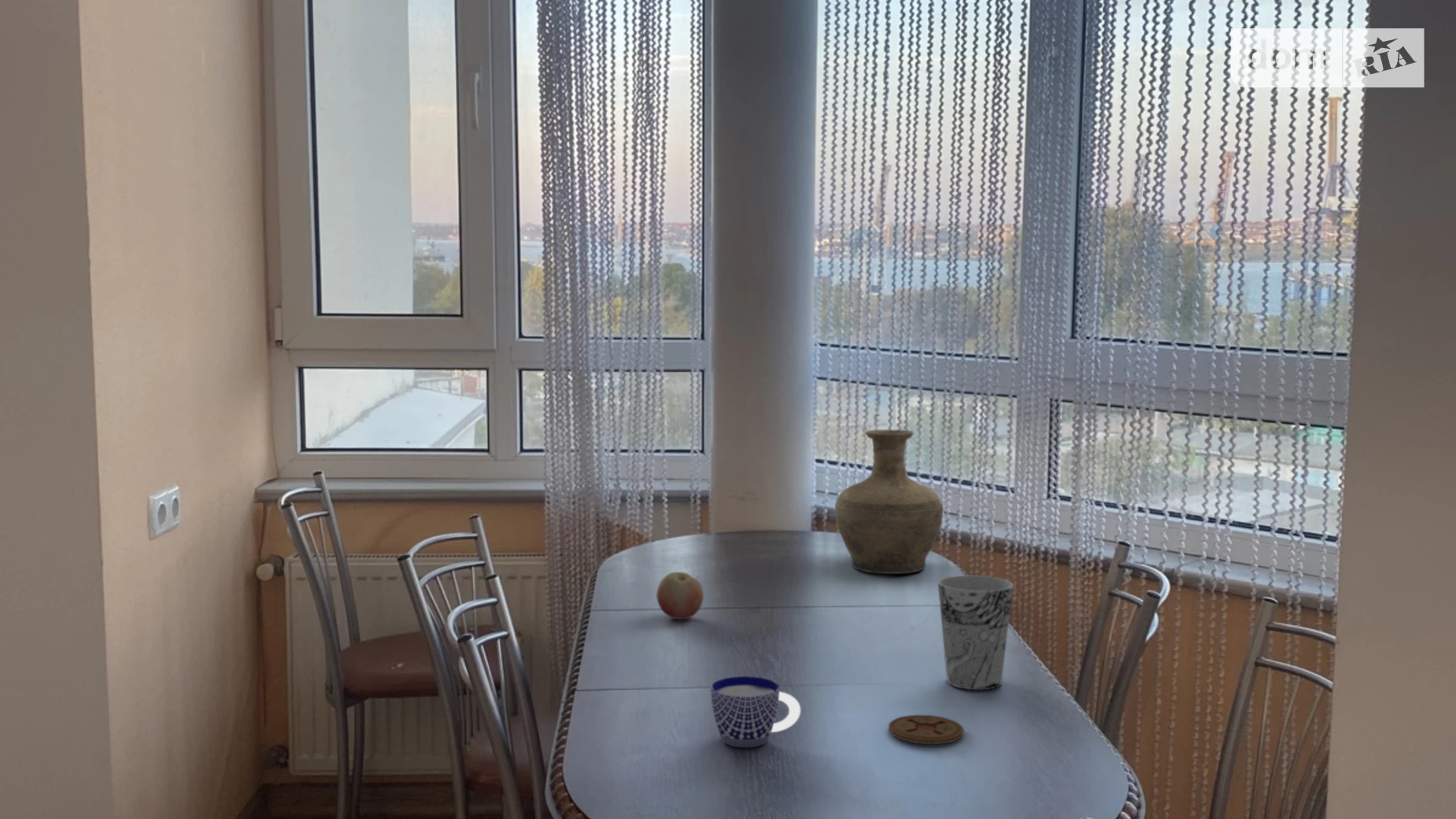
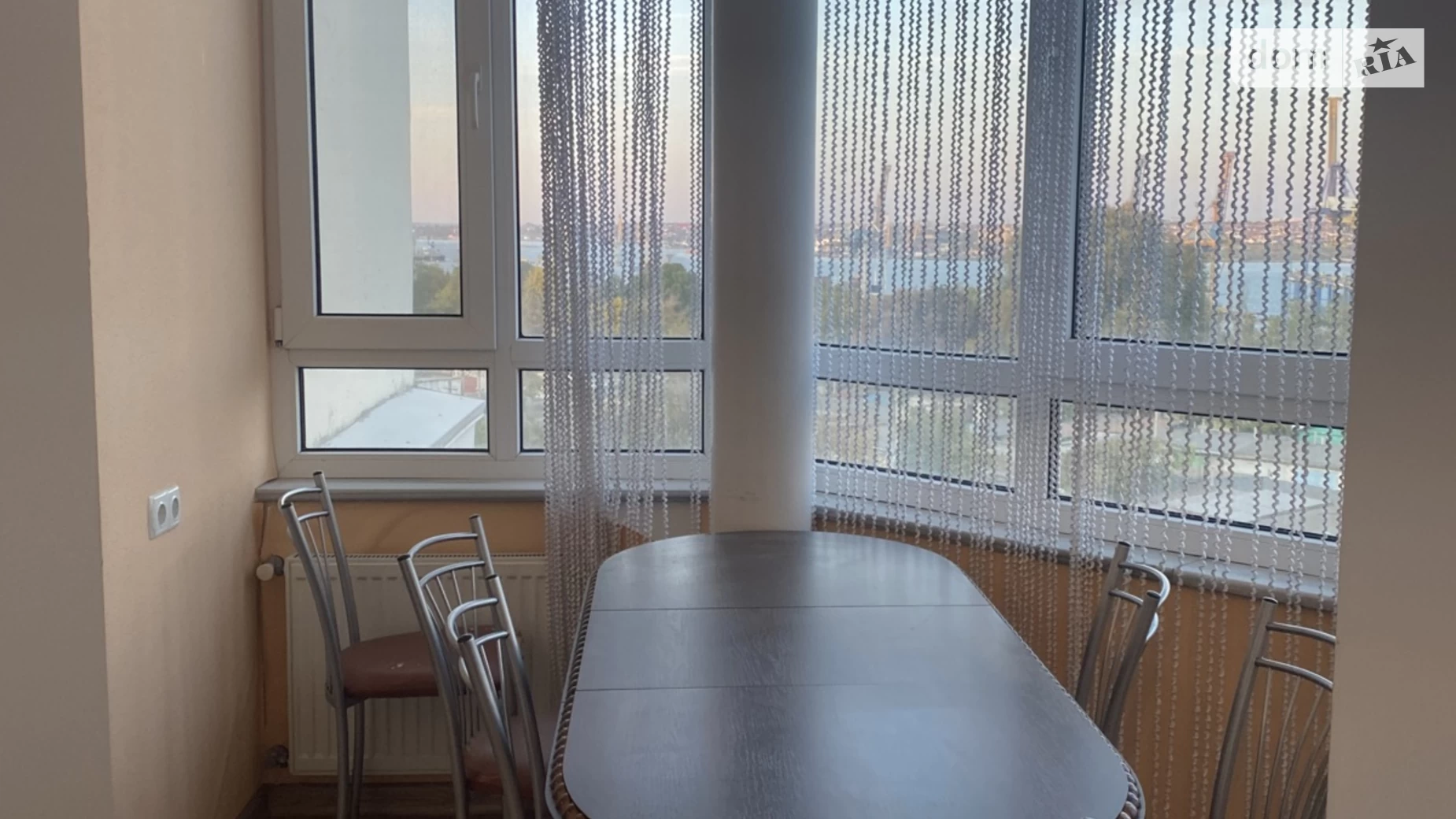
- fruit (680, 595)
- vase (889, 499)
- cup (756, 712)
- cup (974, 632)
- coaster (926, 728)
